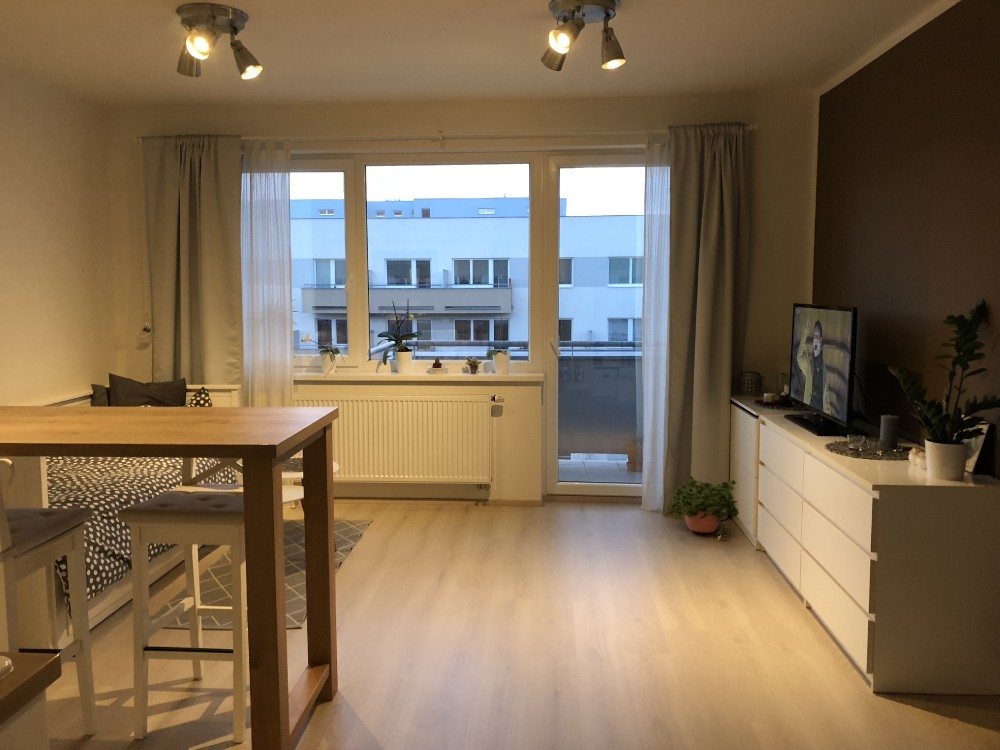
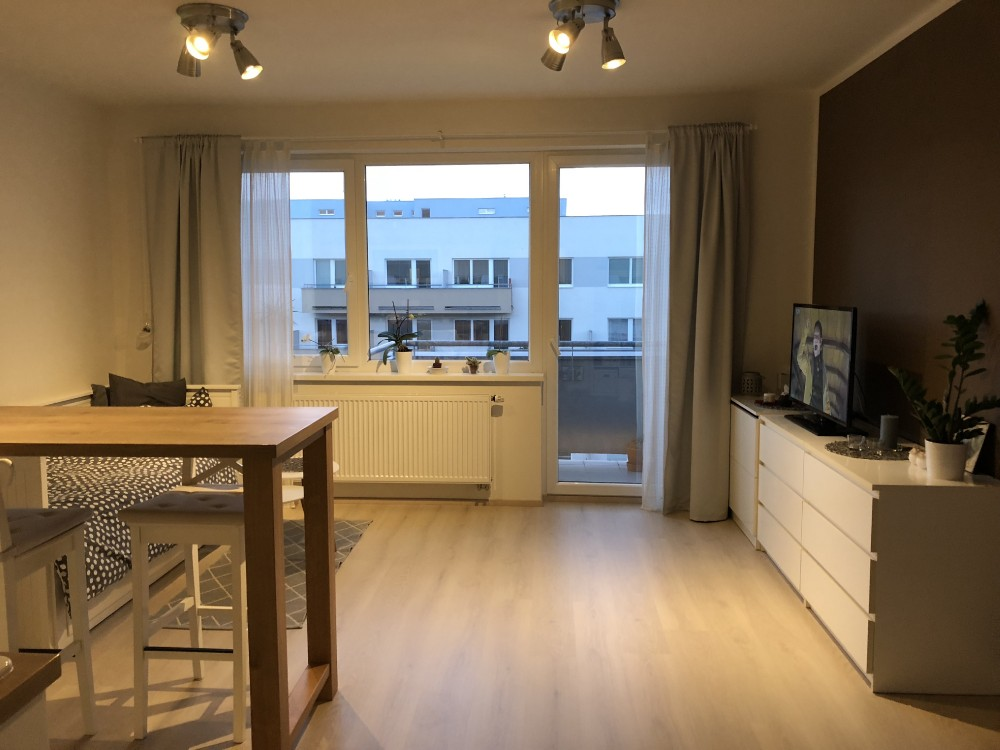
- potted plant (702, 504)
